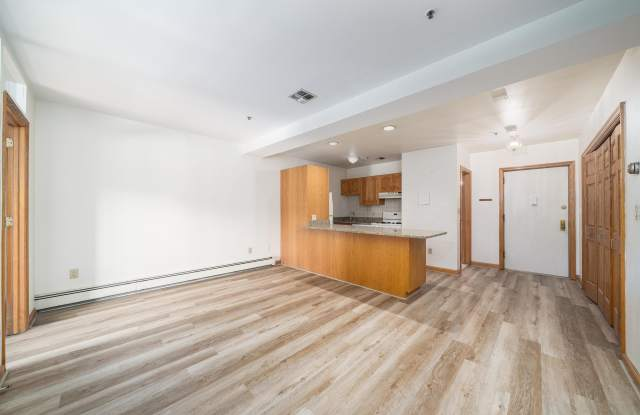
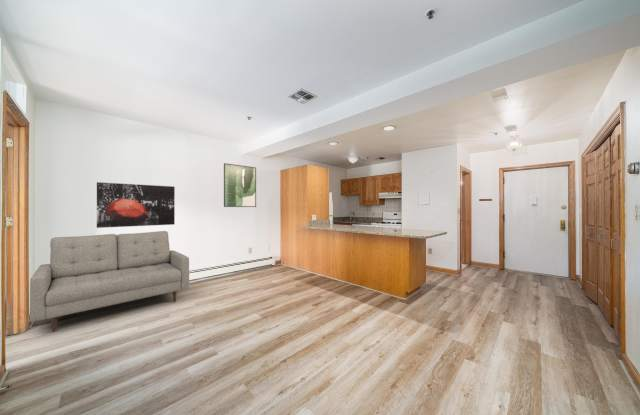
+ sofa (120, 270)
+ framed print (240, 186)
+ wall art (139, 205)
